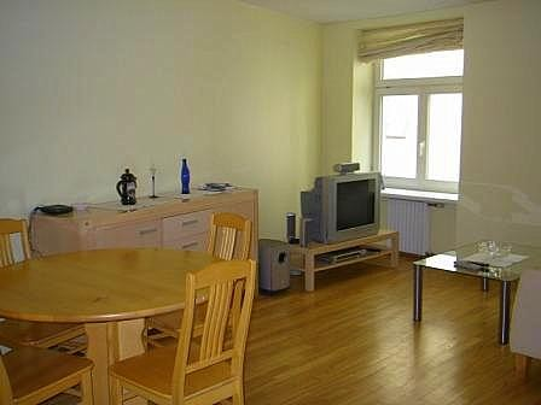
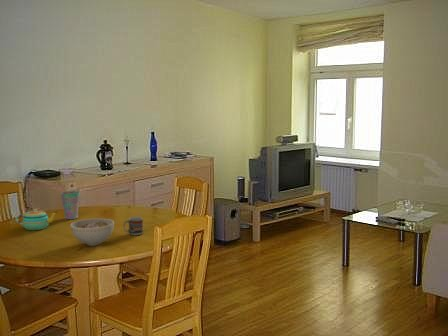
+ cup (70, 205)
+ bowl (93, 233)
+ cup (133, 226)
+ teapot (36, 218)
